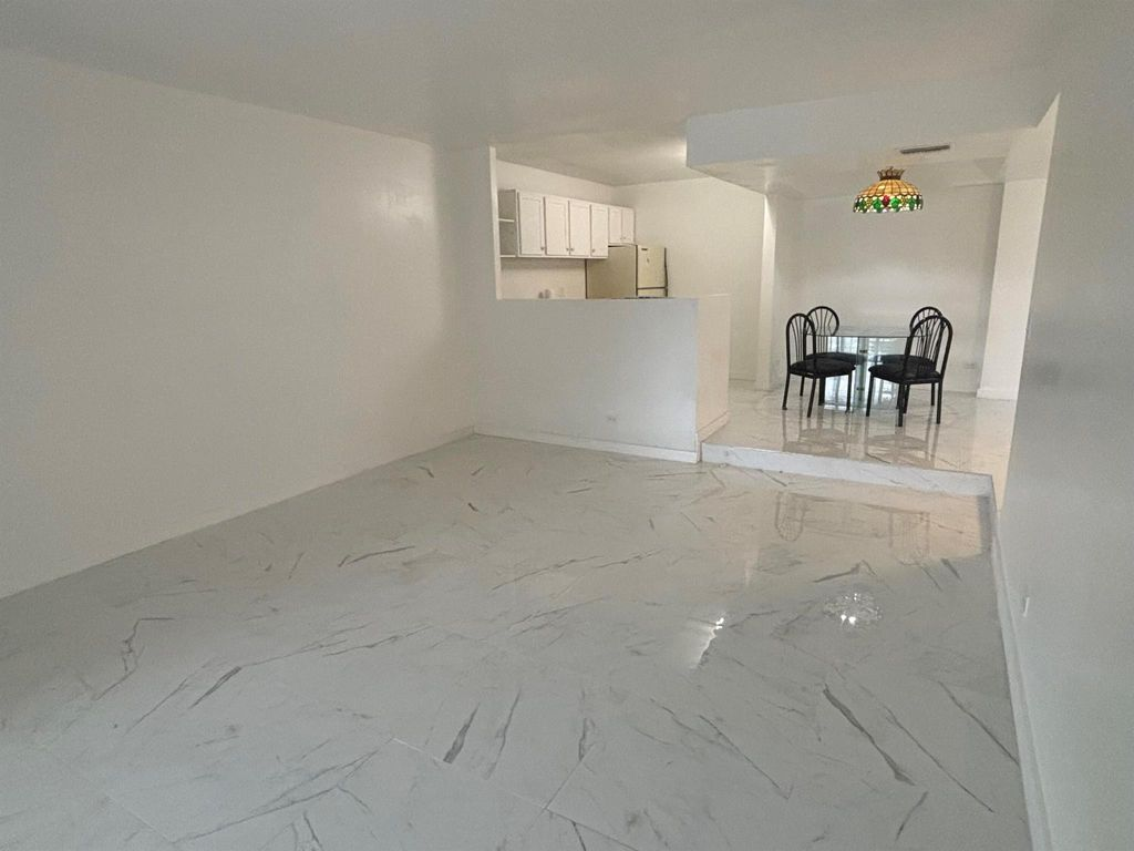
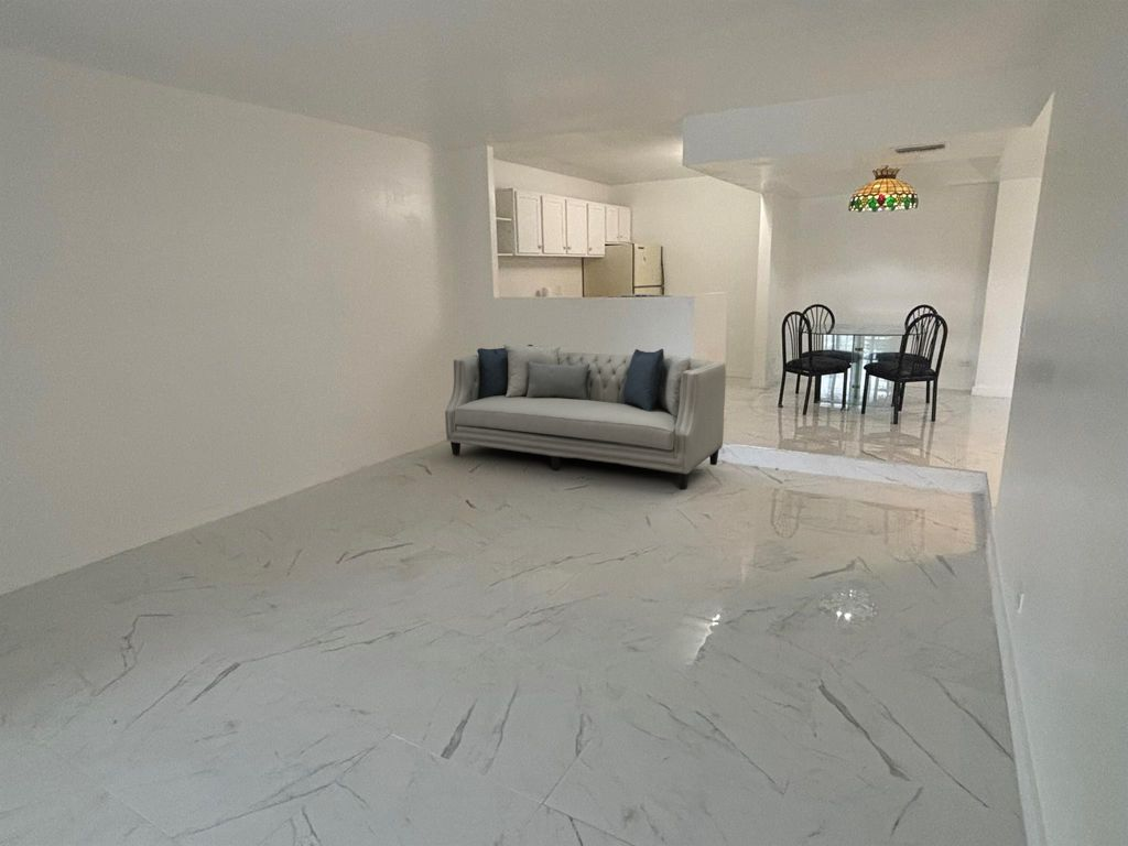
+ sofa (578, 402)
